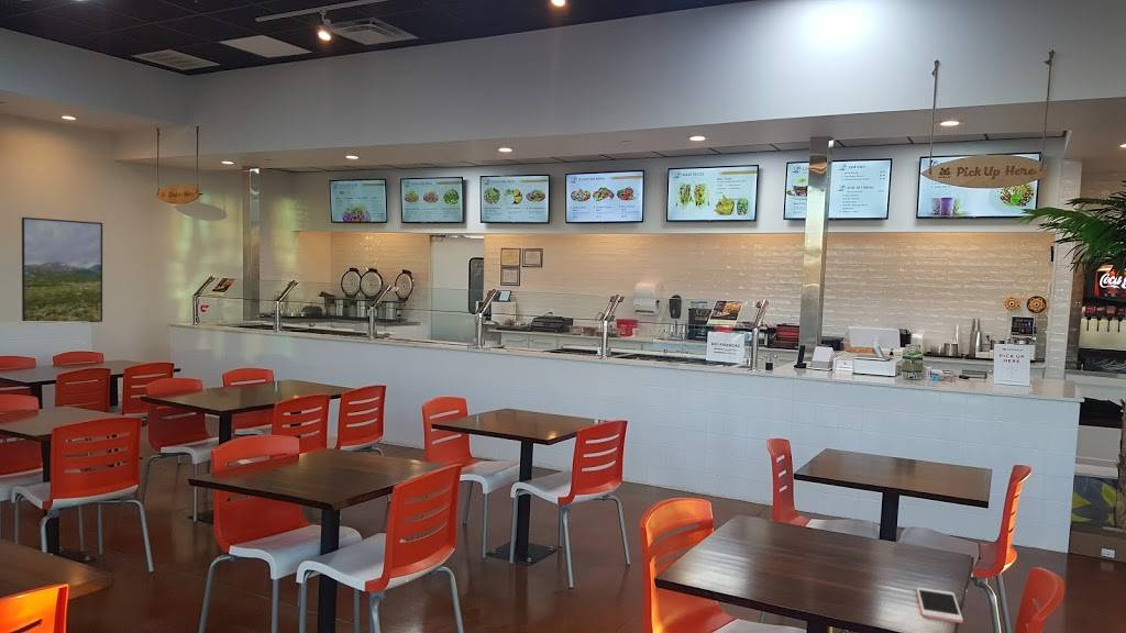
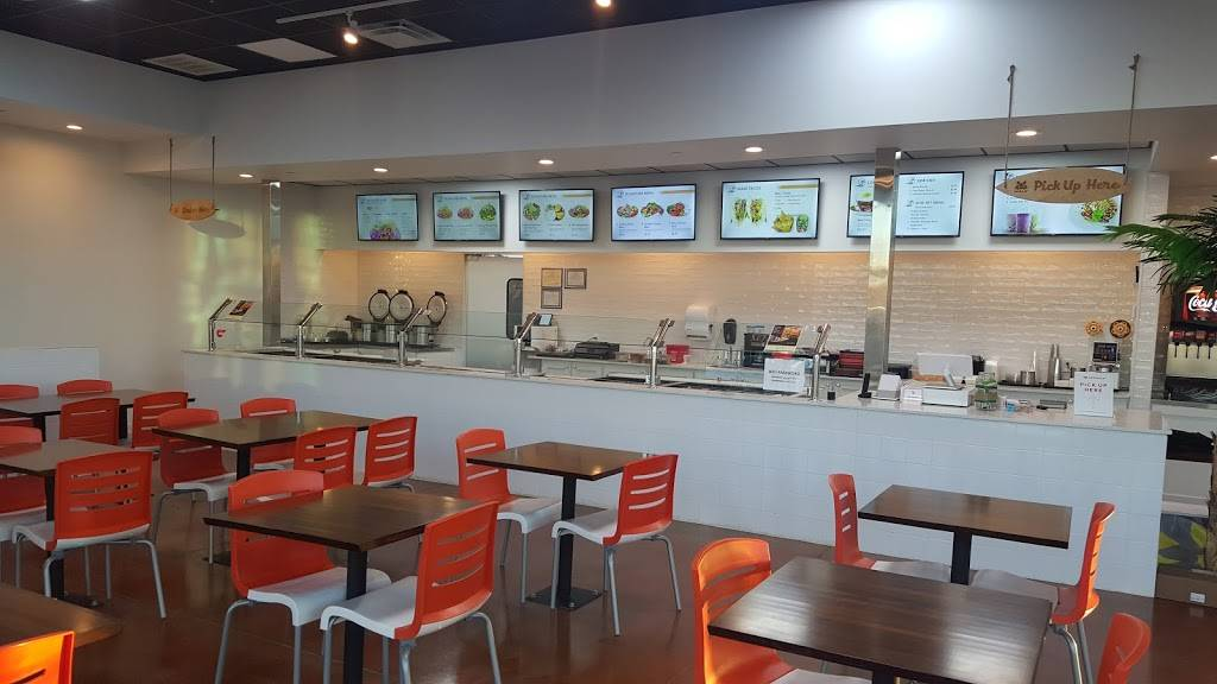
- cell phone (938, 603)
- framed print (64, 271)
